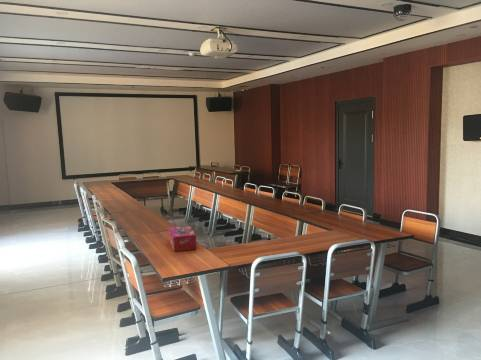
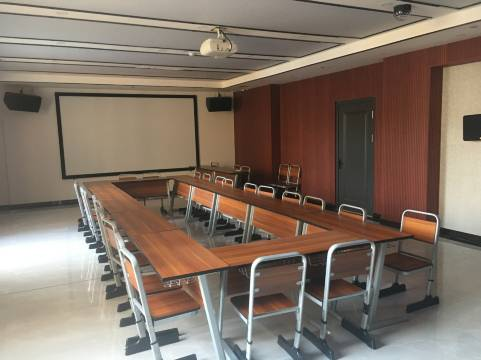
- tissue box (182, 237)
